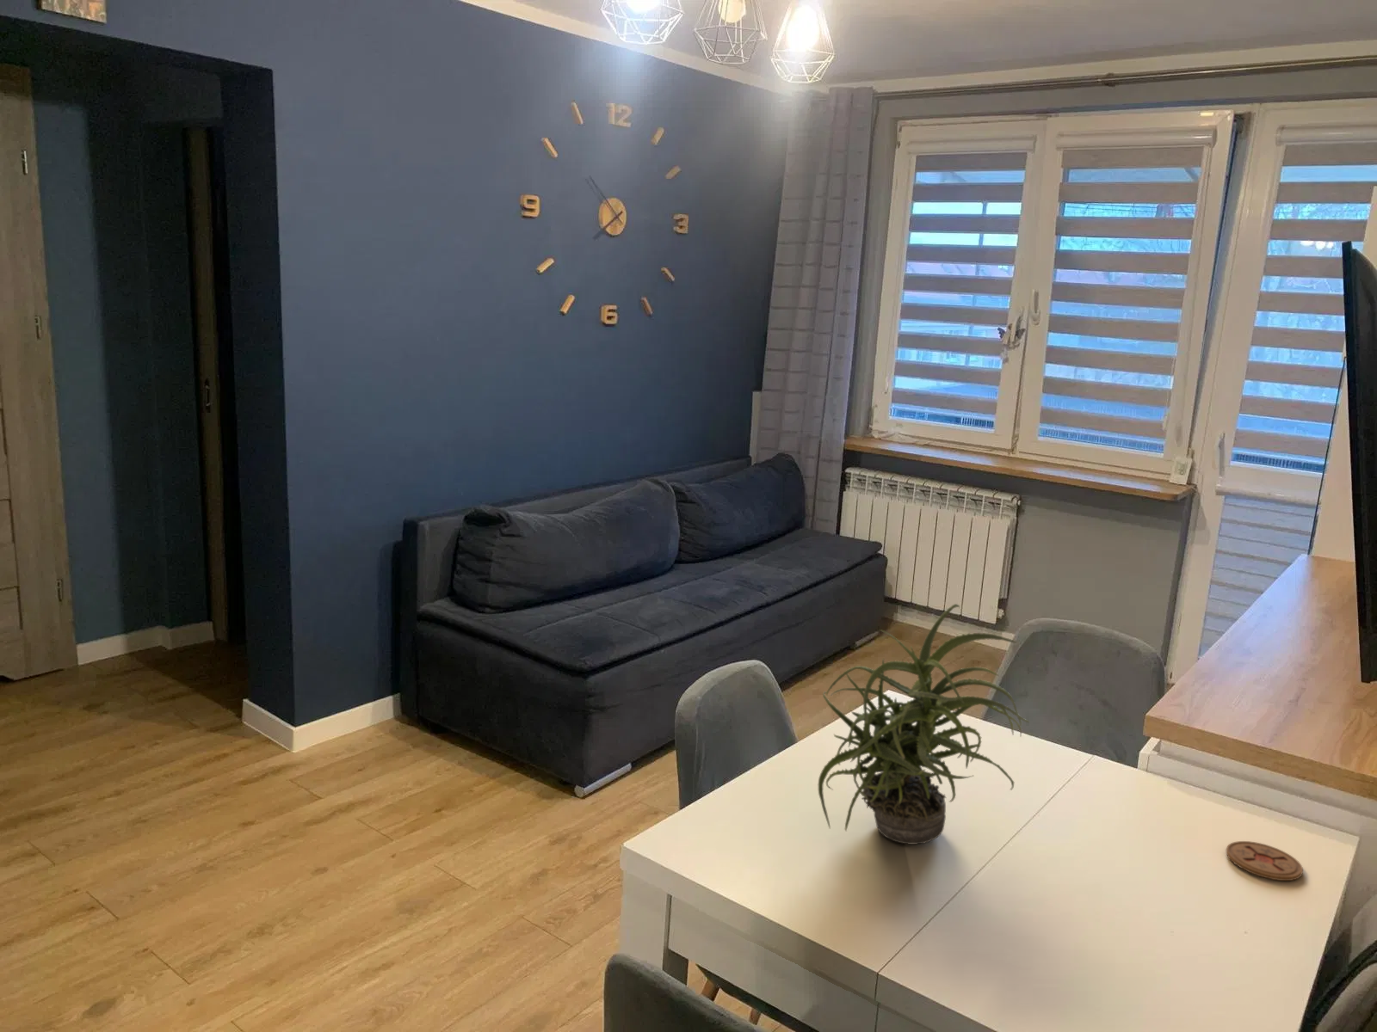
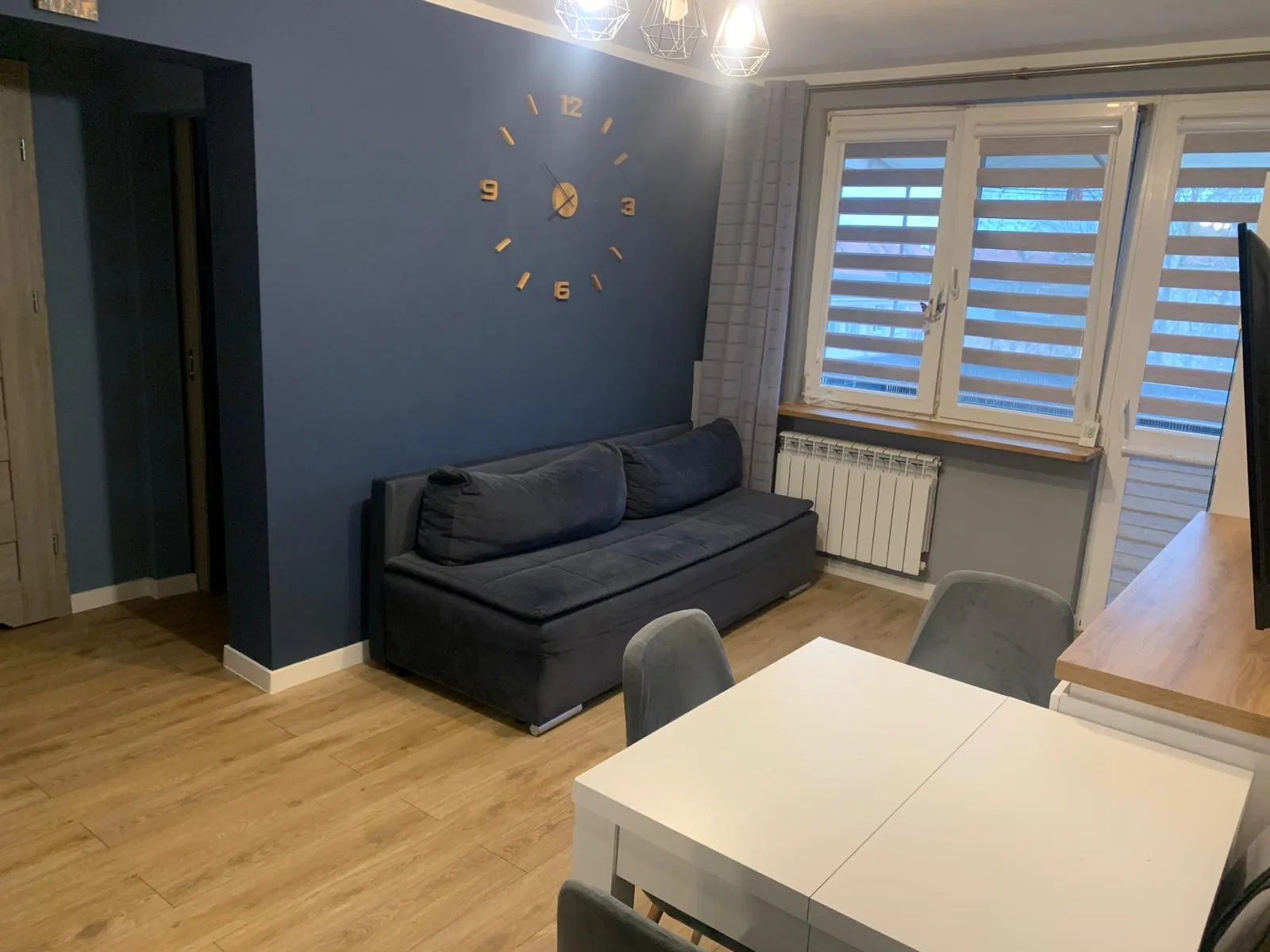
- coaster (1263, 860)
- potted plant (924, 733)
